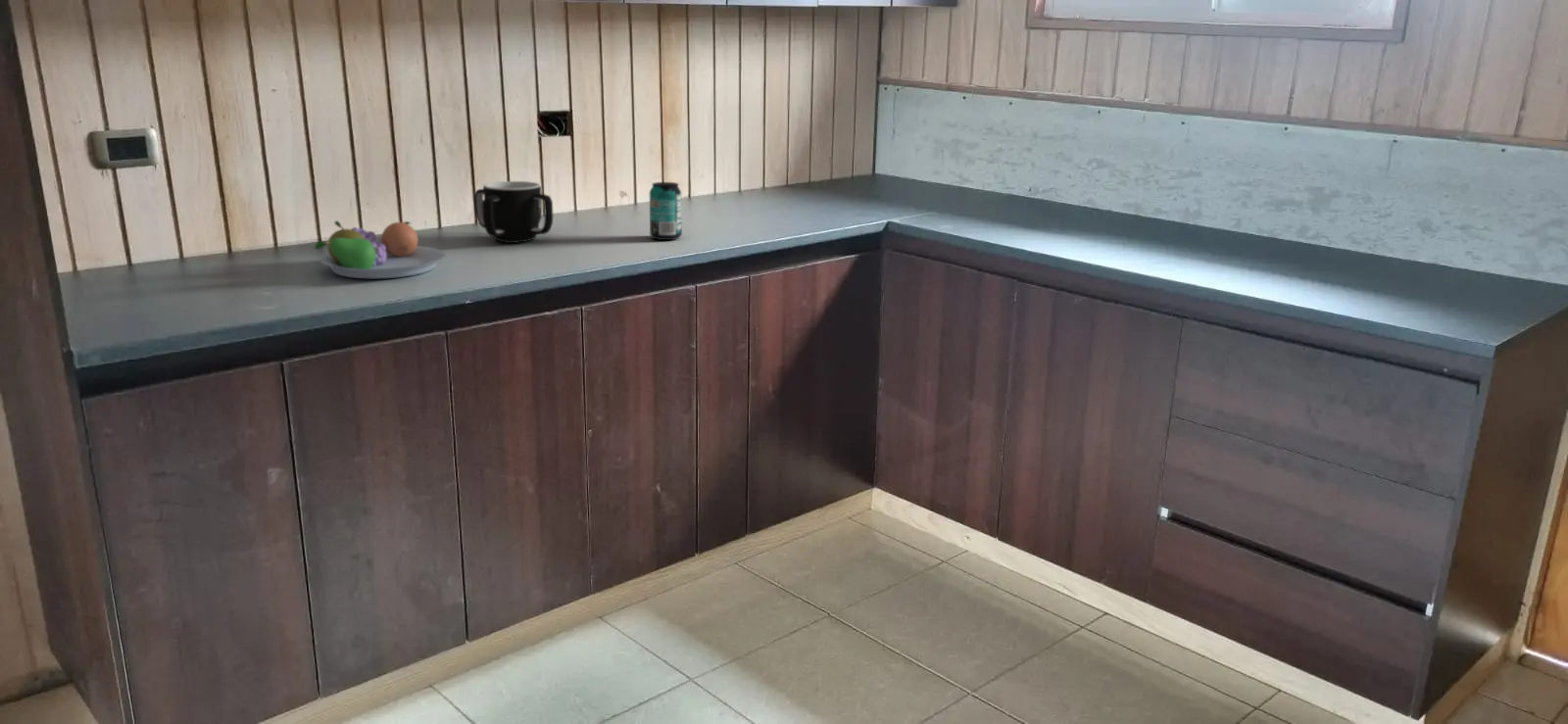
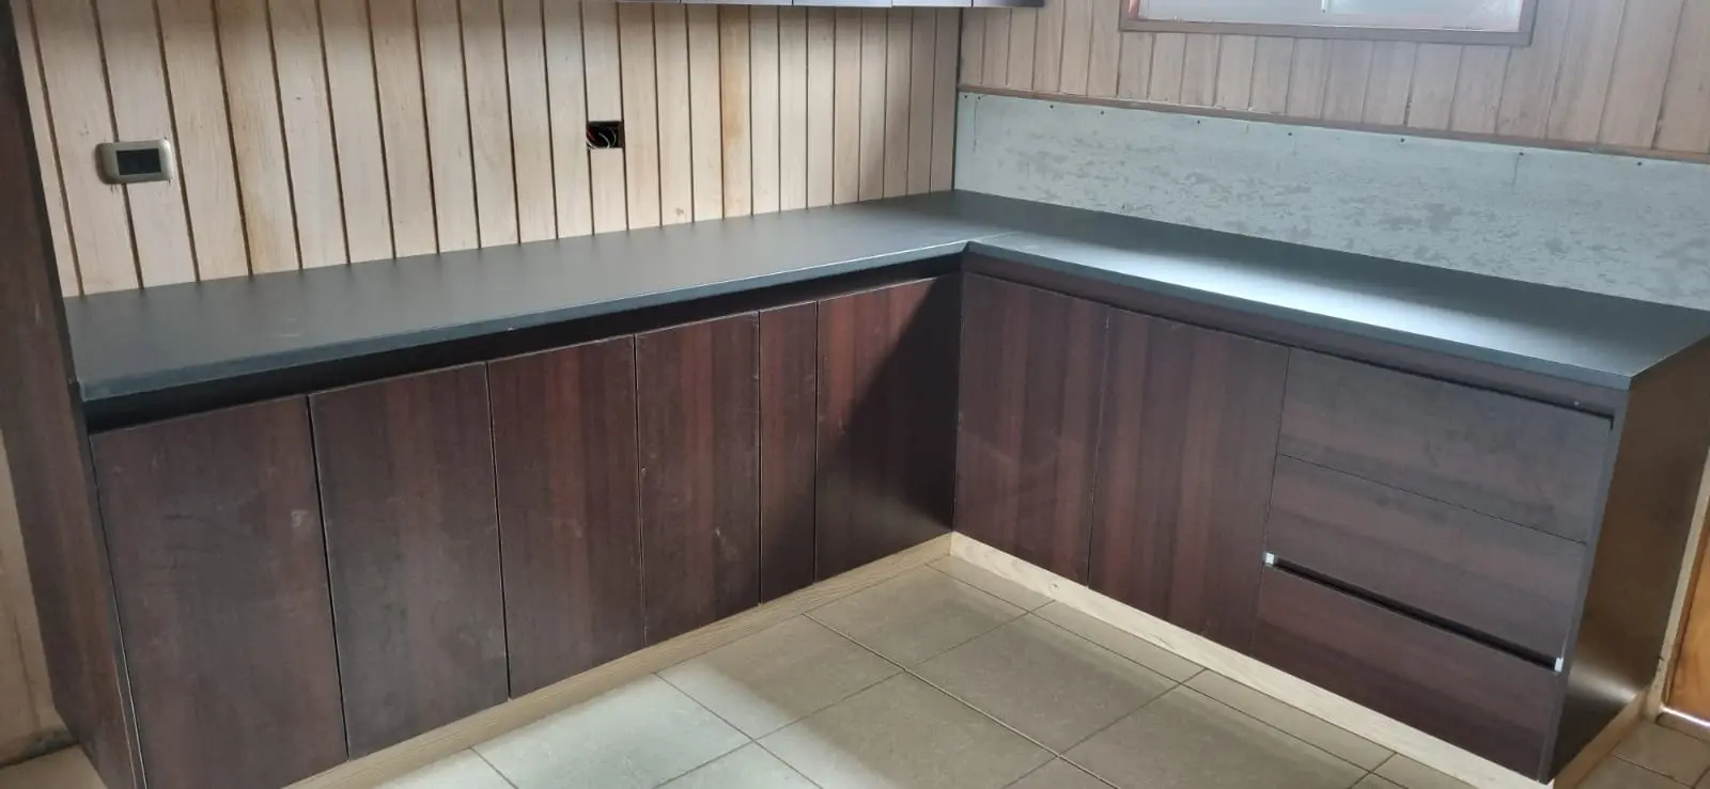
- fruit bowl (377, 245)
- mug (514, 212)
- beverage can (665, 211)
